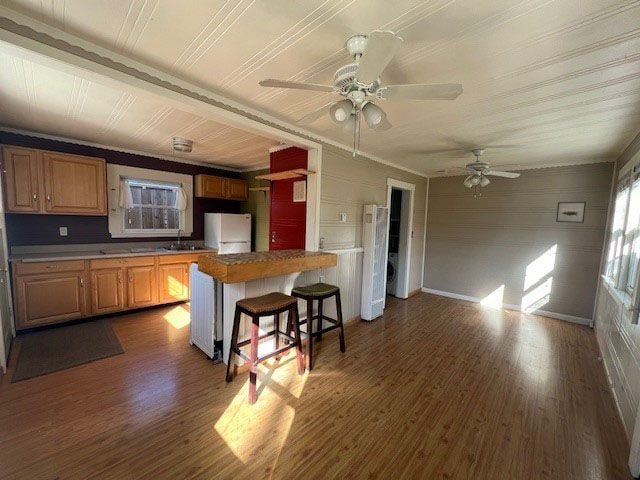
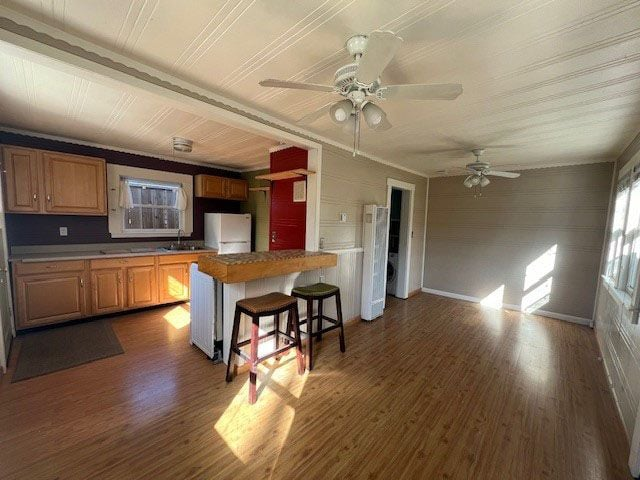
- wall art (570, 212)
